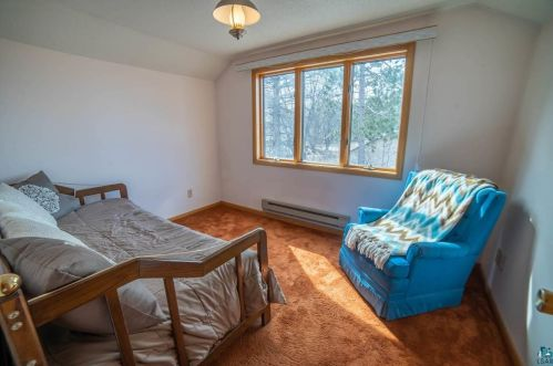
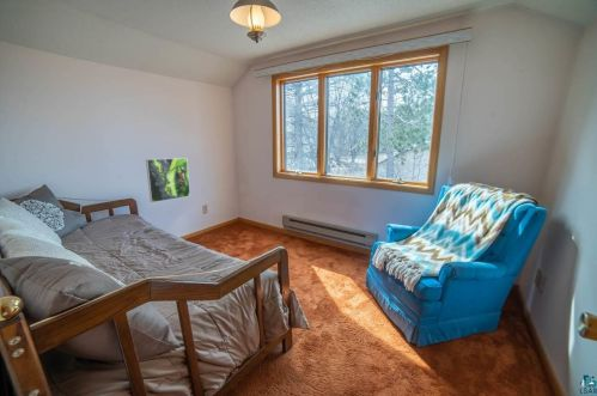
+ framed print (169, 178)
